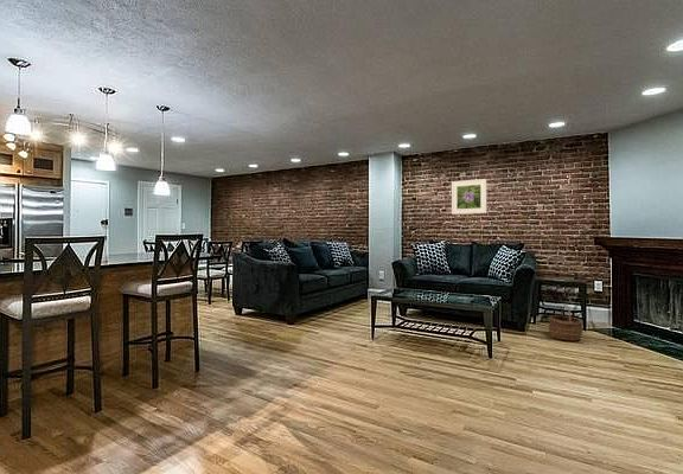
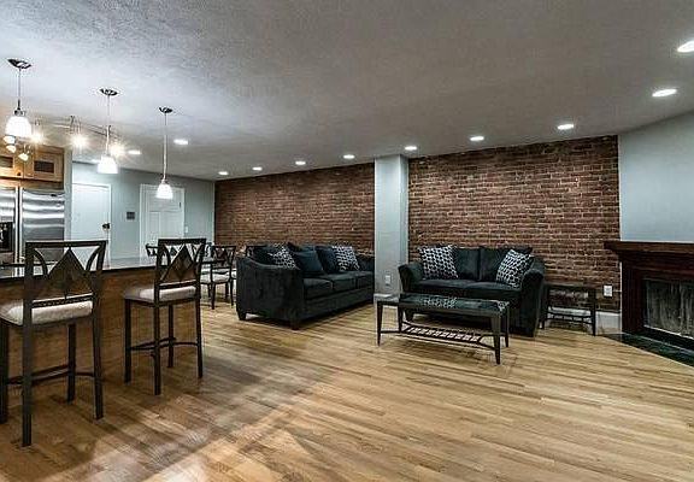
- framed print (468, 197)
- wicker basket (564, 321)
